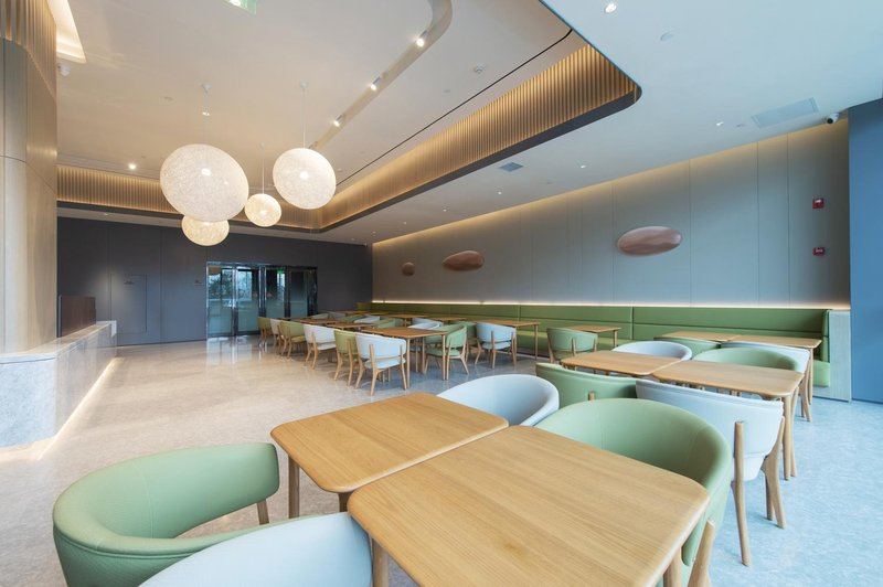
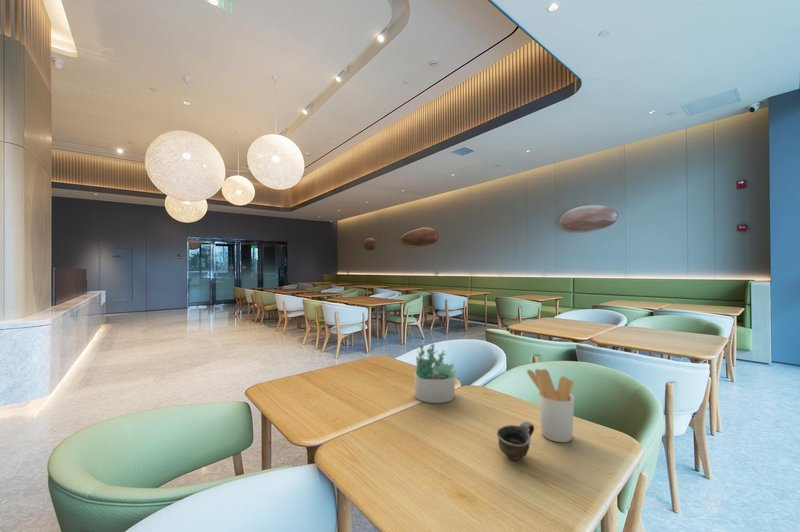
+ succulent plant (435, 370)
+ utensil holder (550, 401)
+ cup (516, 440)
